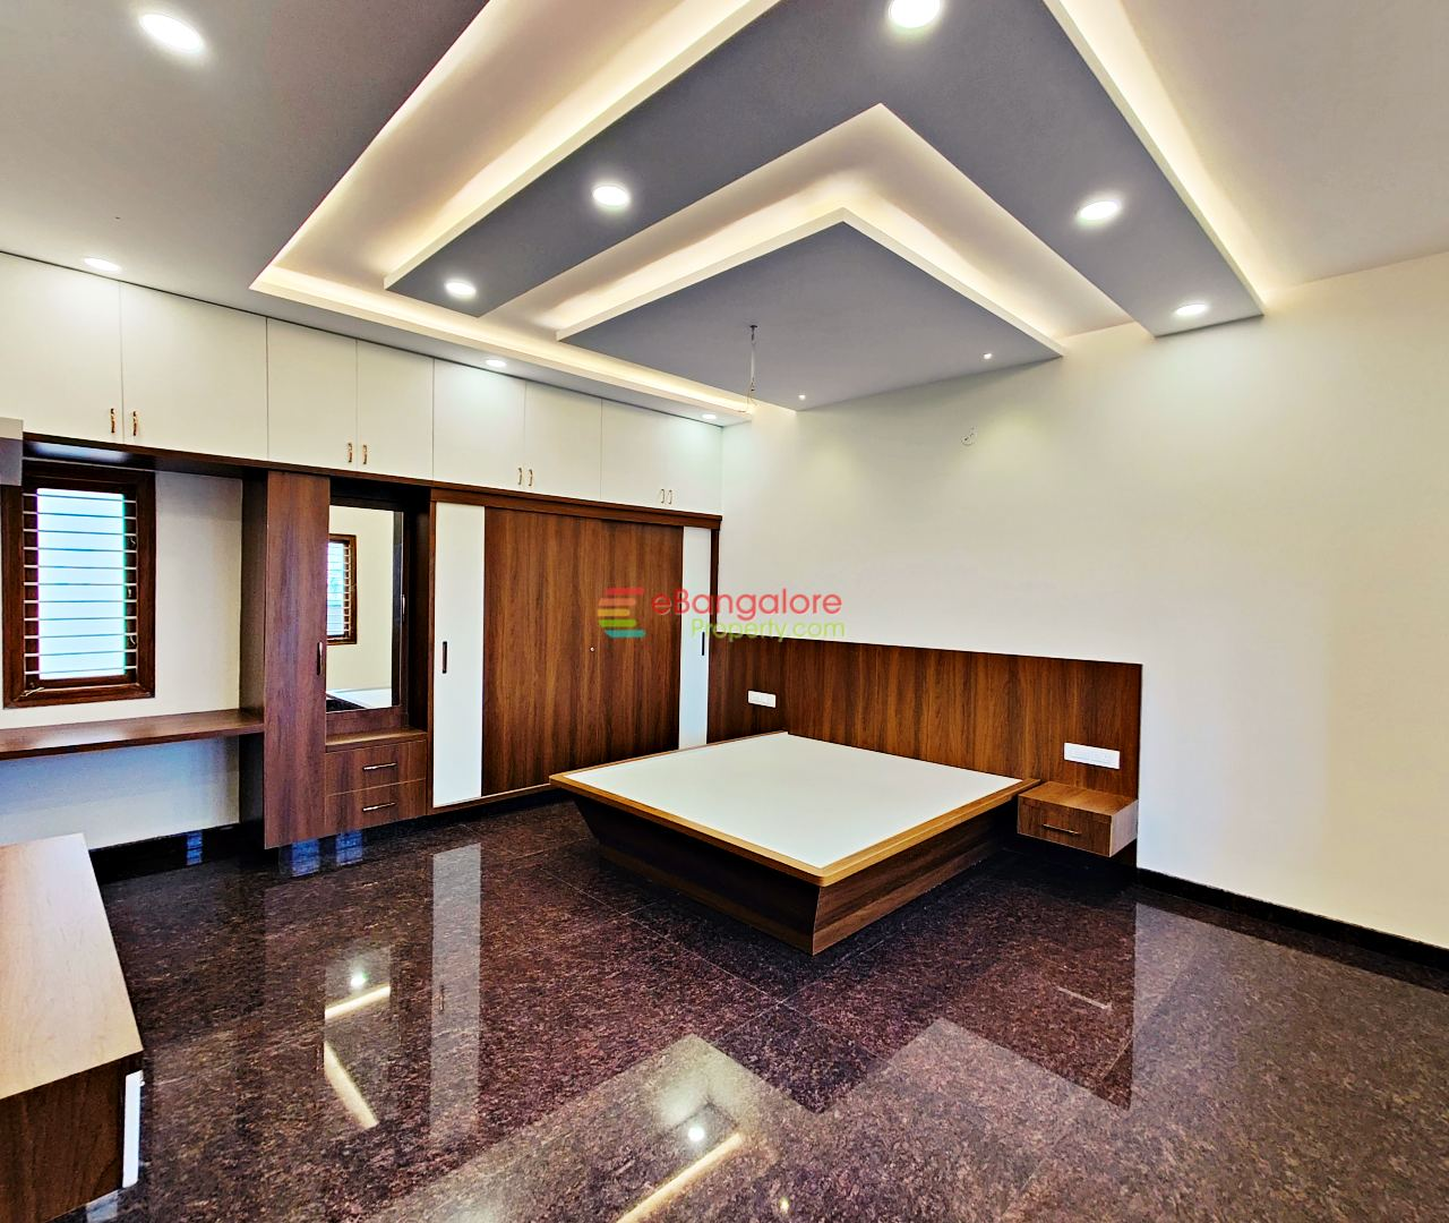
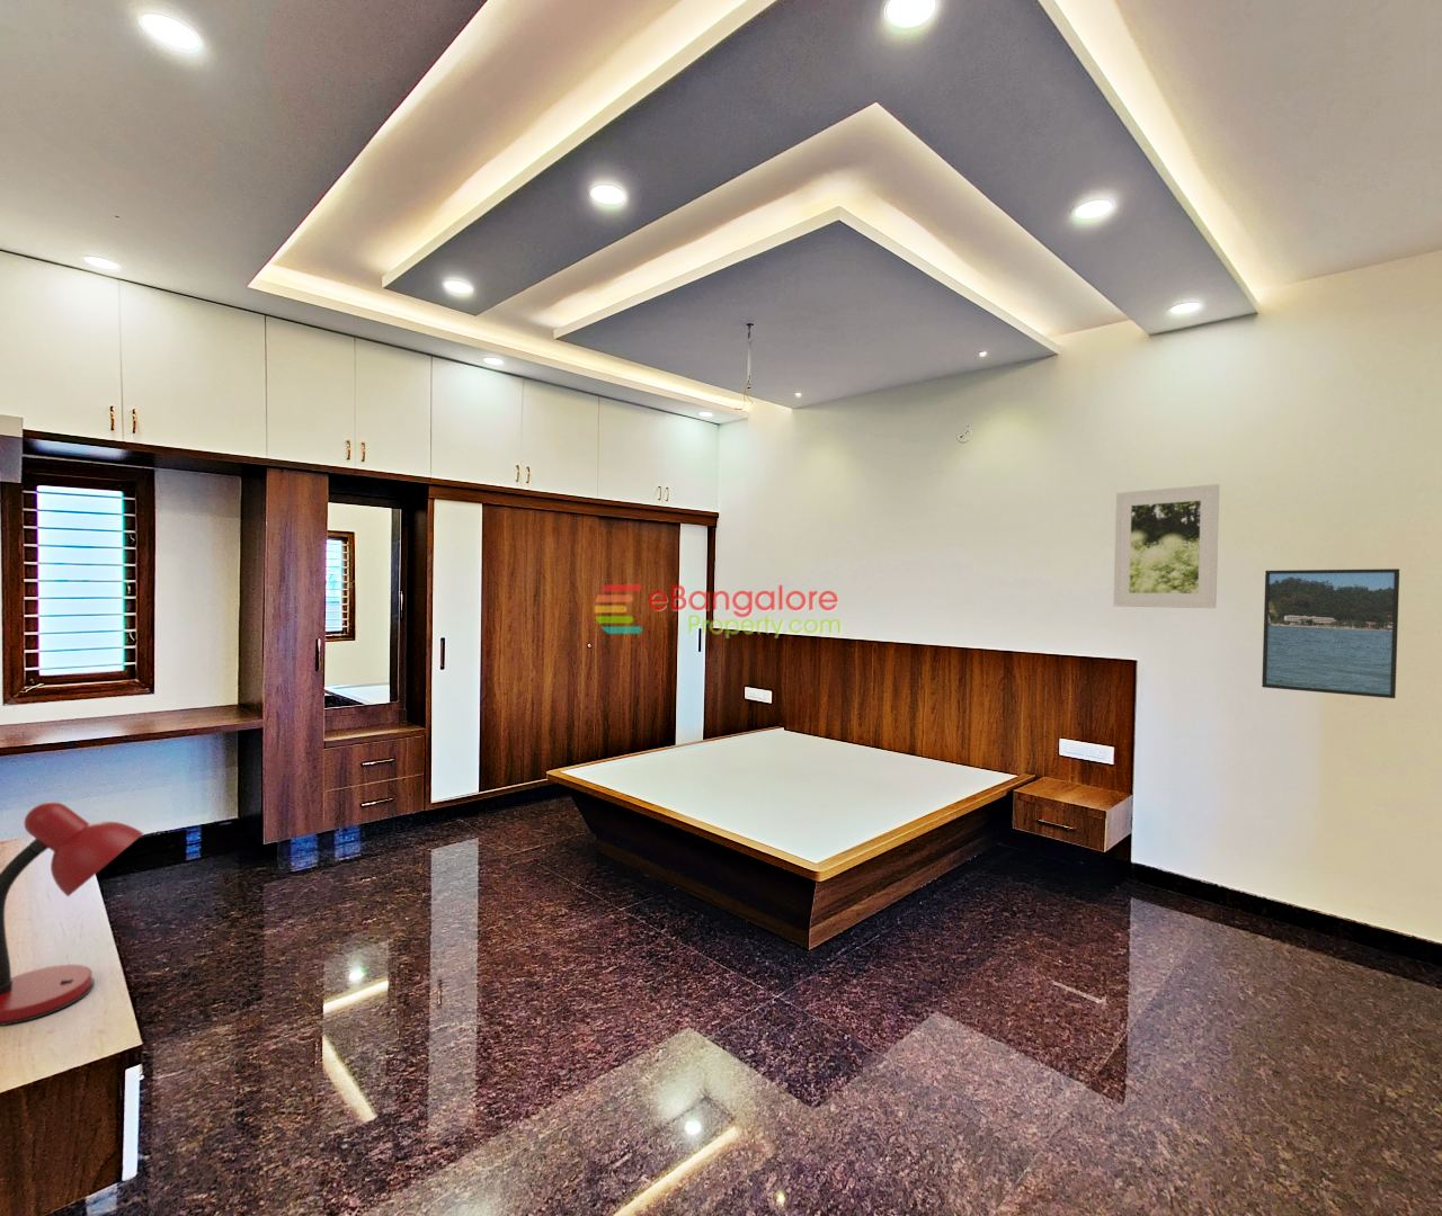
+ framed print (1327, 631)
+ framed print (1163, 548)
+ desk lamp (65, 894)
